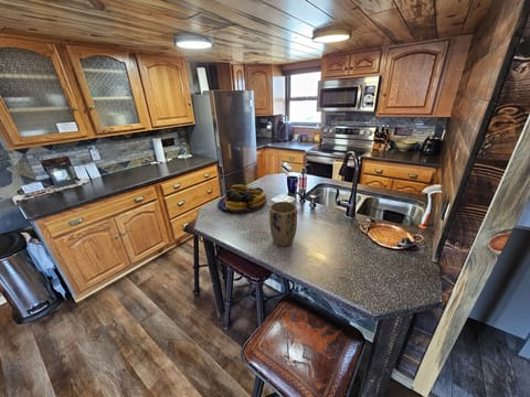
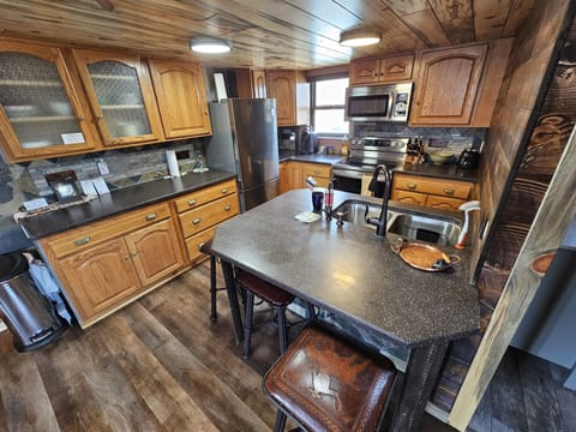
- fruit bowl (241, 194)
- plant pot (283, 224)
